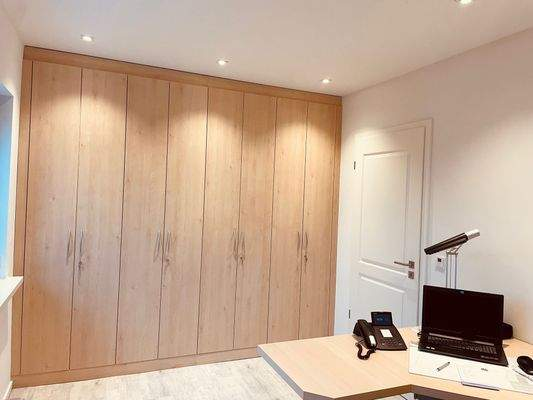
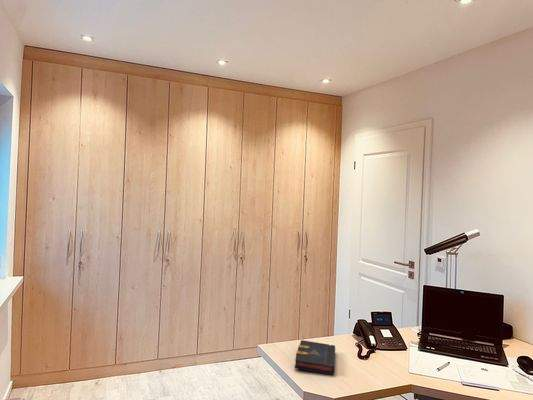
+ diary (315, 355)
